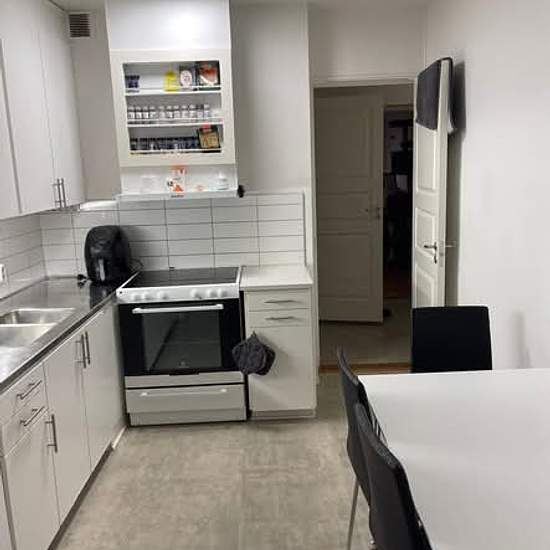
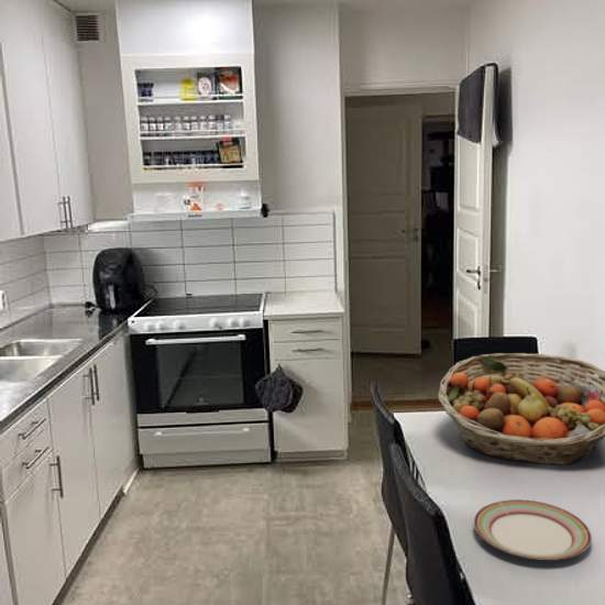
+ plate (530, 531)
+ fruit basket (527, 405)
